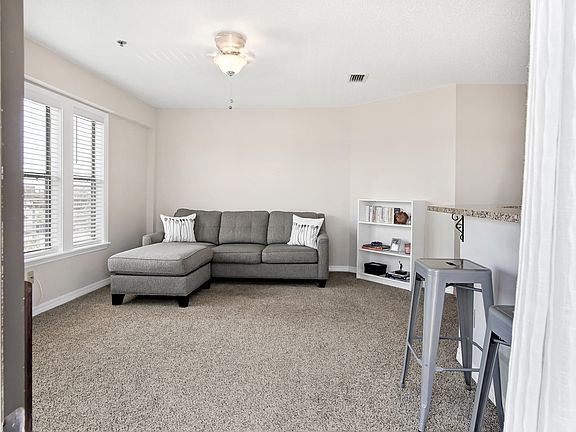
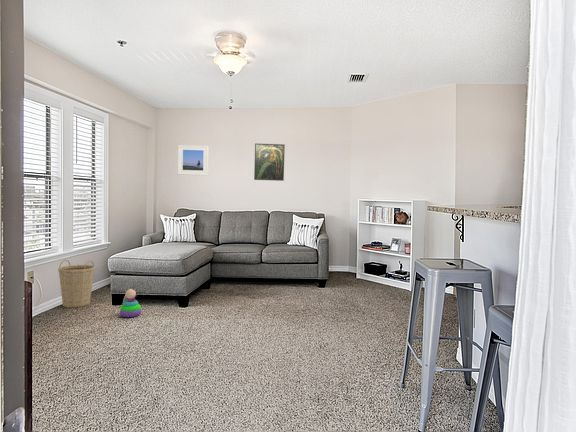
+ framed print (193, 160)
+ stacking toy (130, 301)
+ basket (76, 282)
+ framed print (269, 162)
